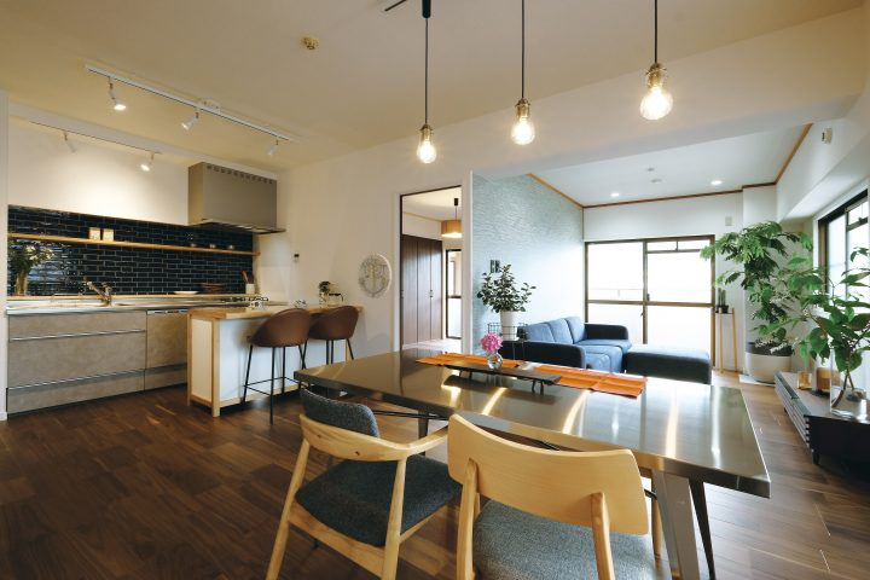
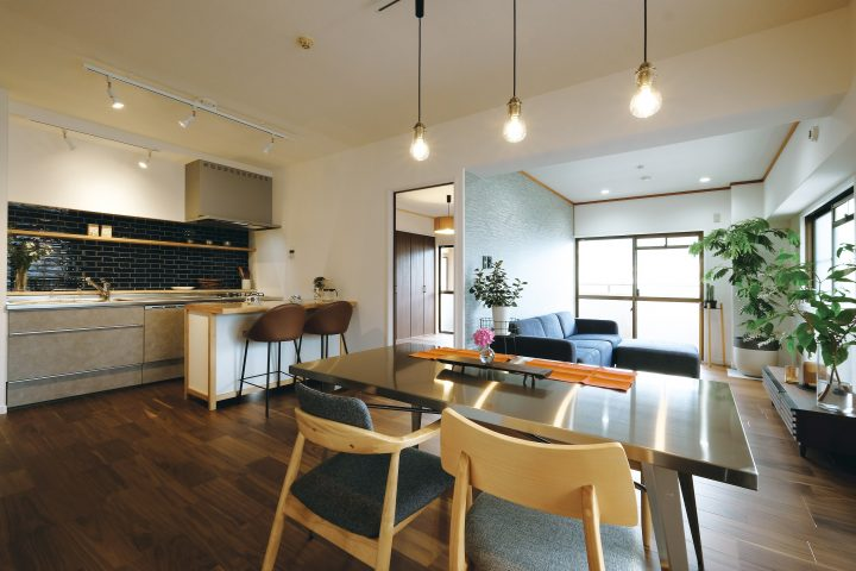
- wall decoration (372, 276)
